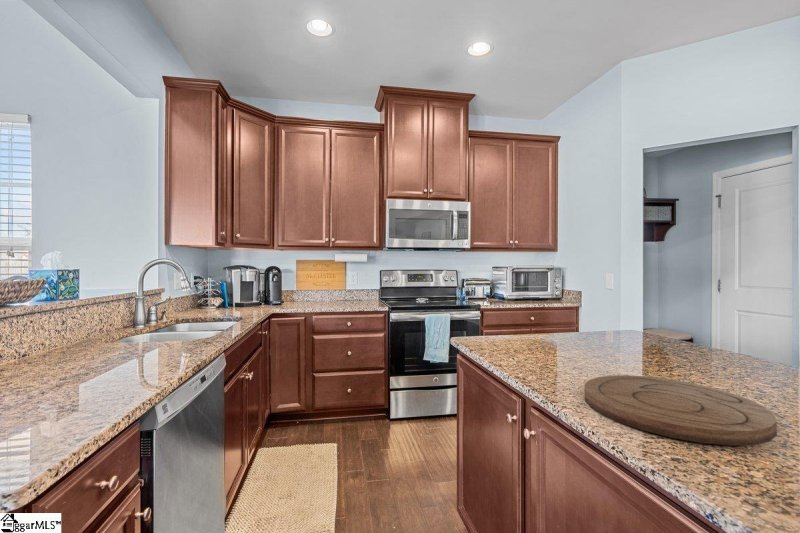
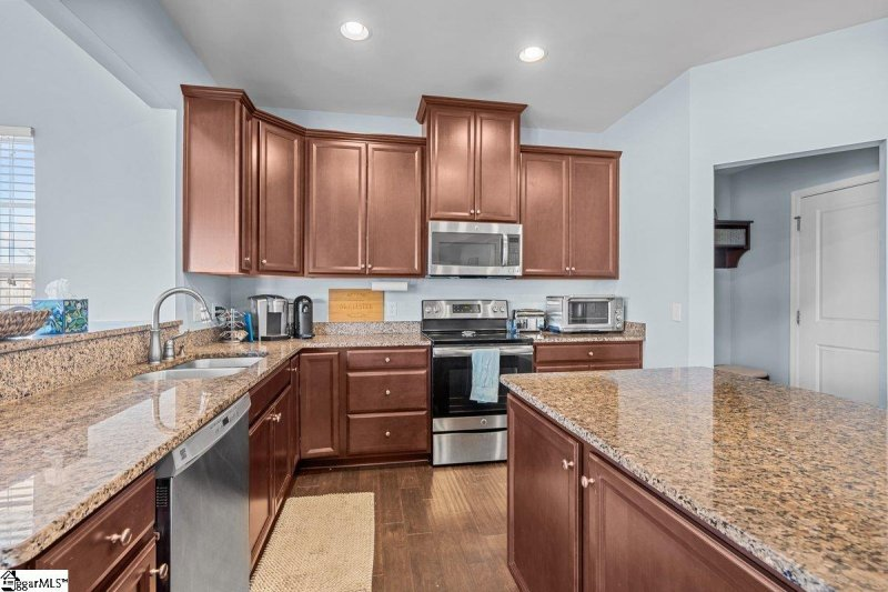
- cutting board (668, 403)
